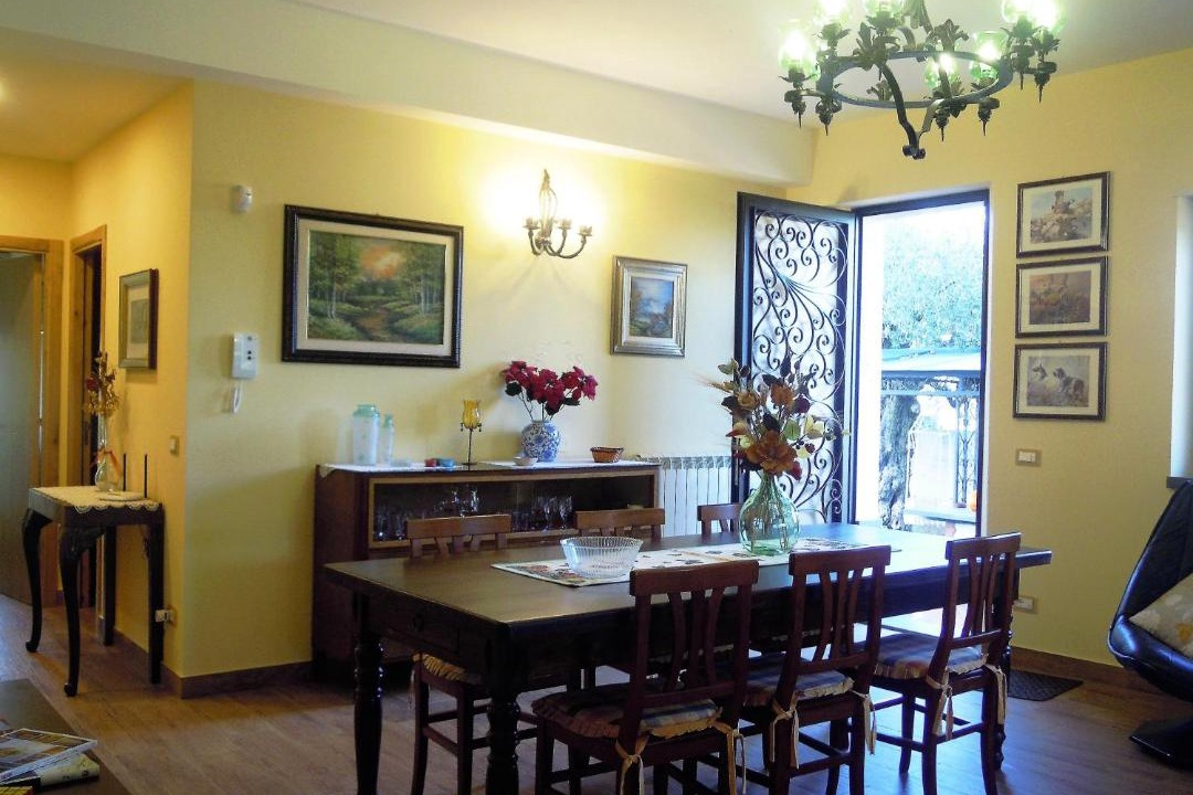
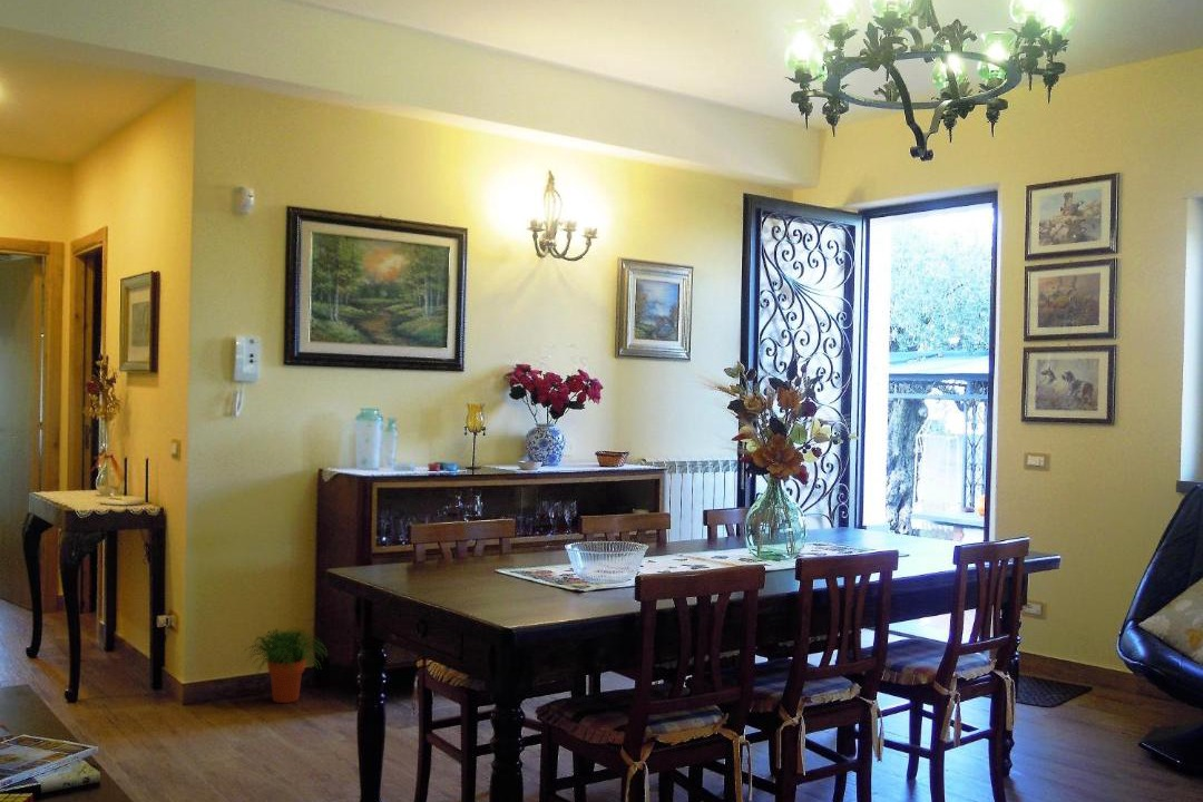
+ potted plant (286, 664)
